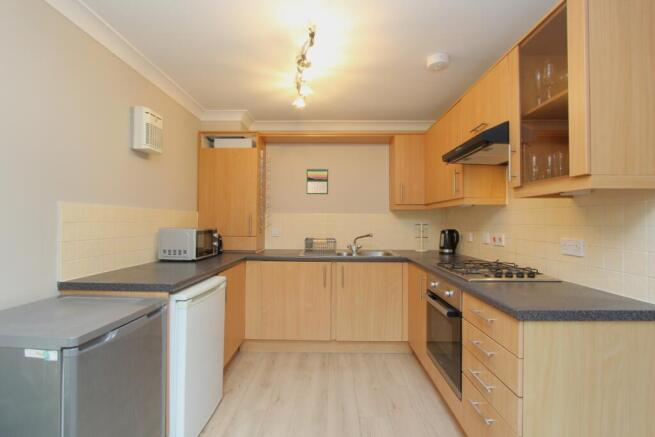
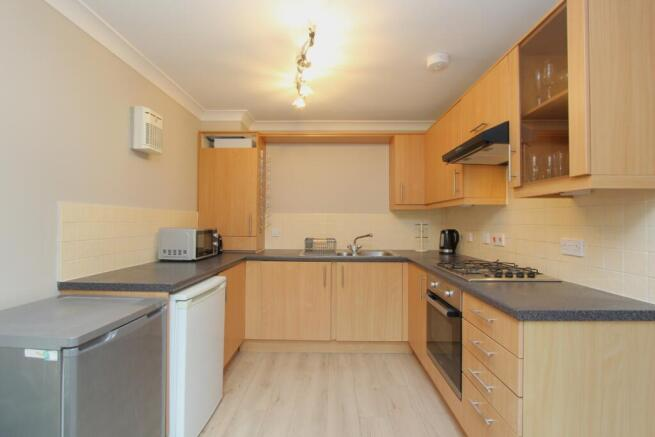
- calendar (317, 181)
